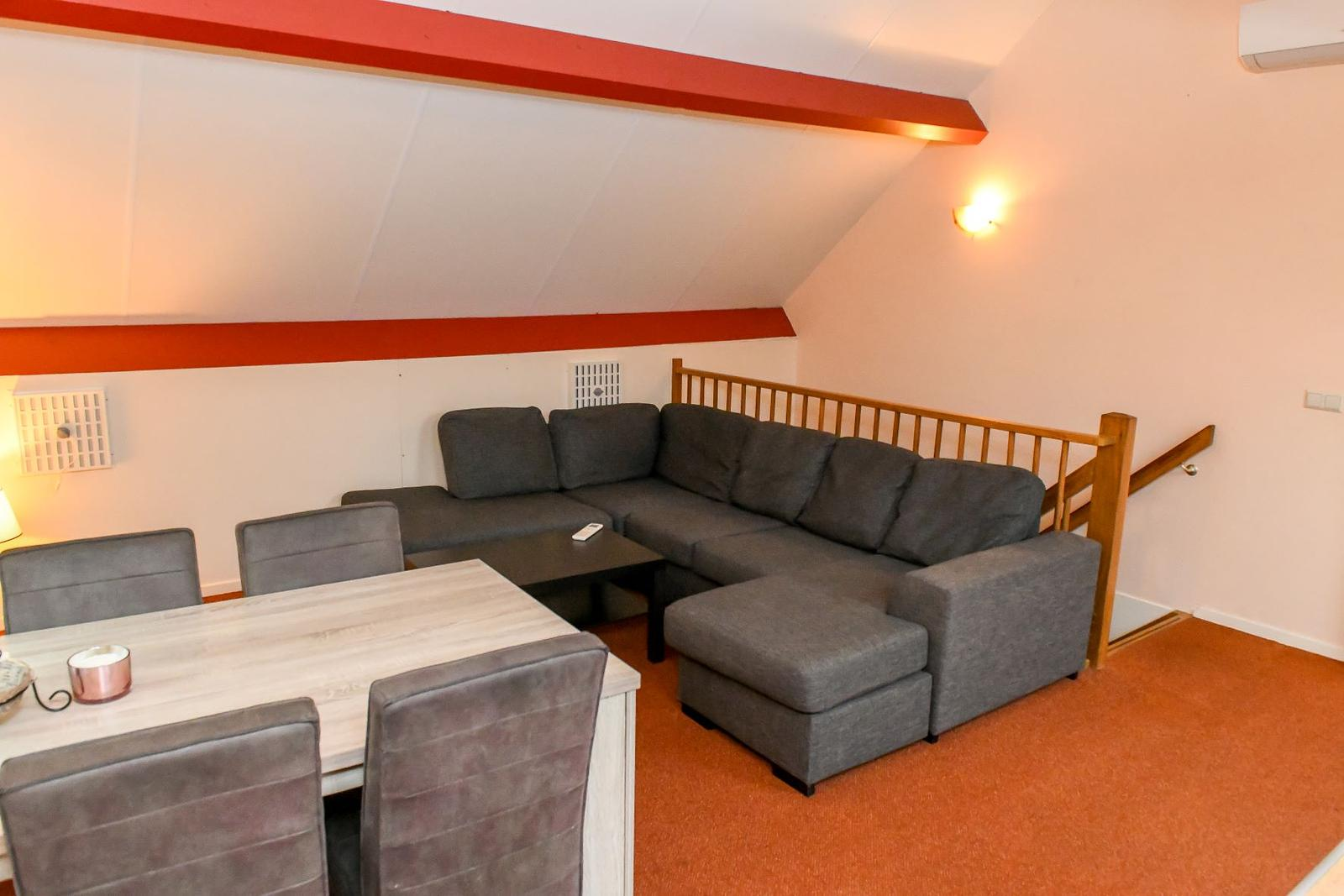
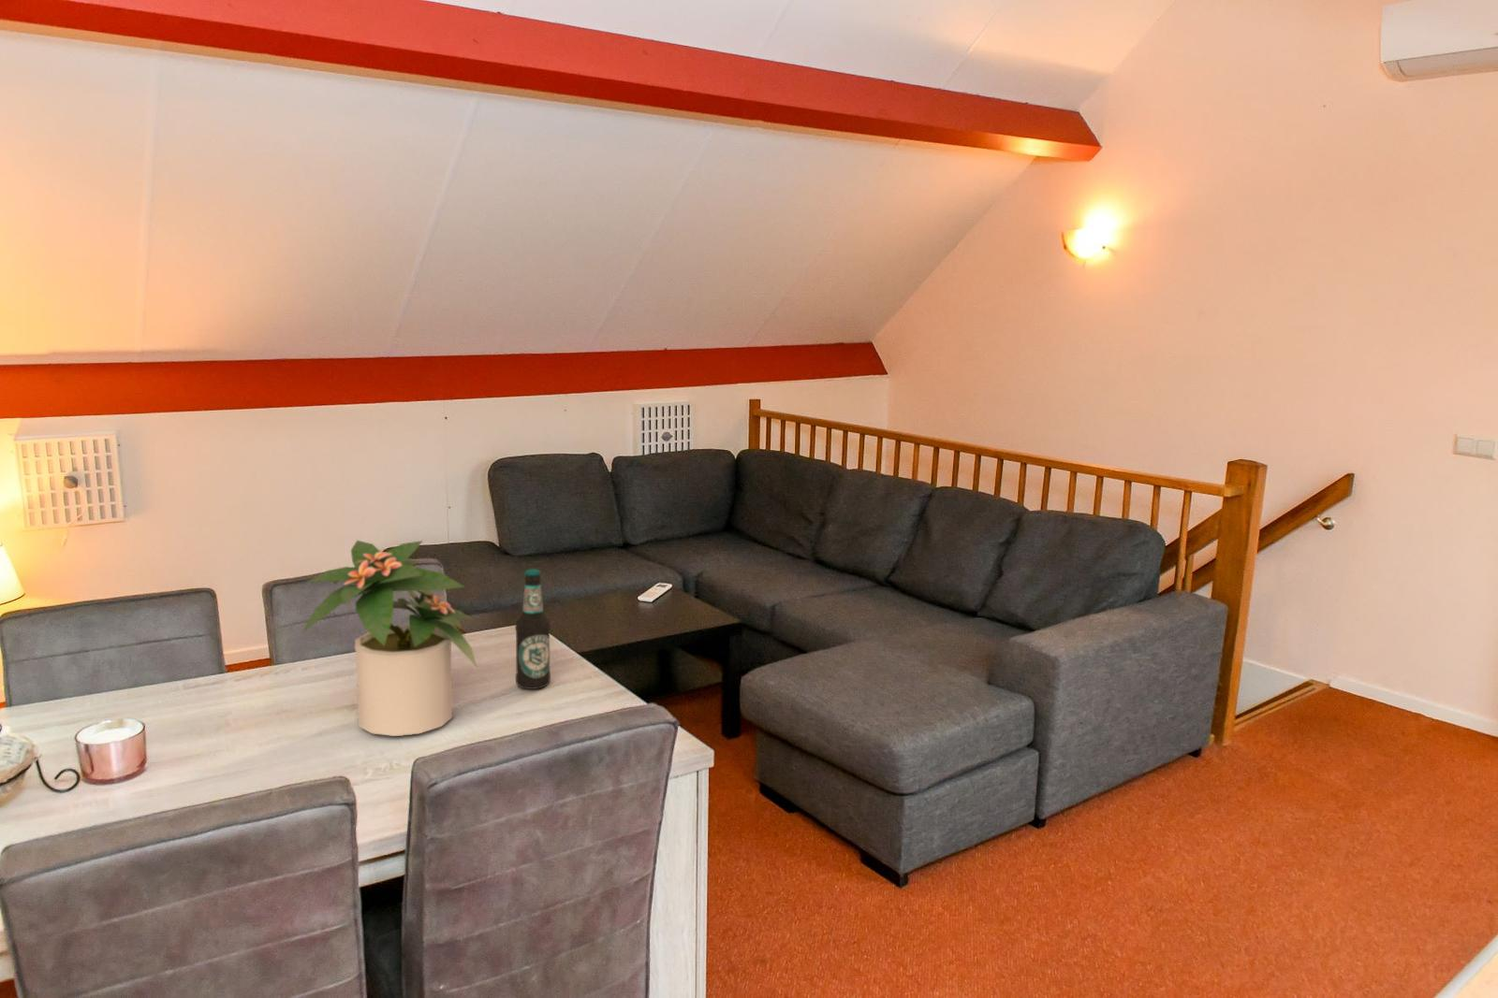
+ potted plant (392, 638)
+ bottle (533, 627)
